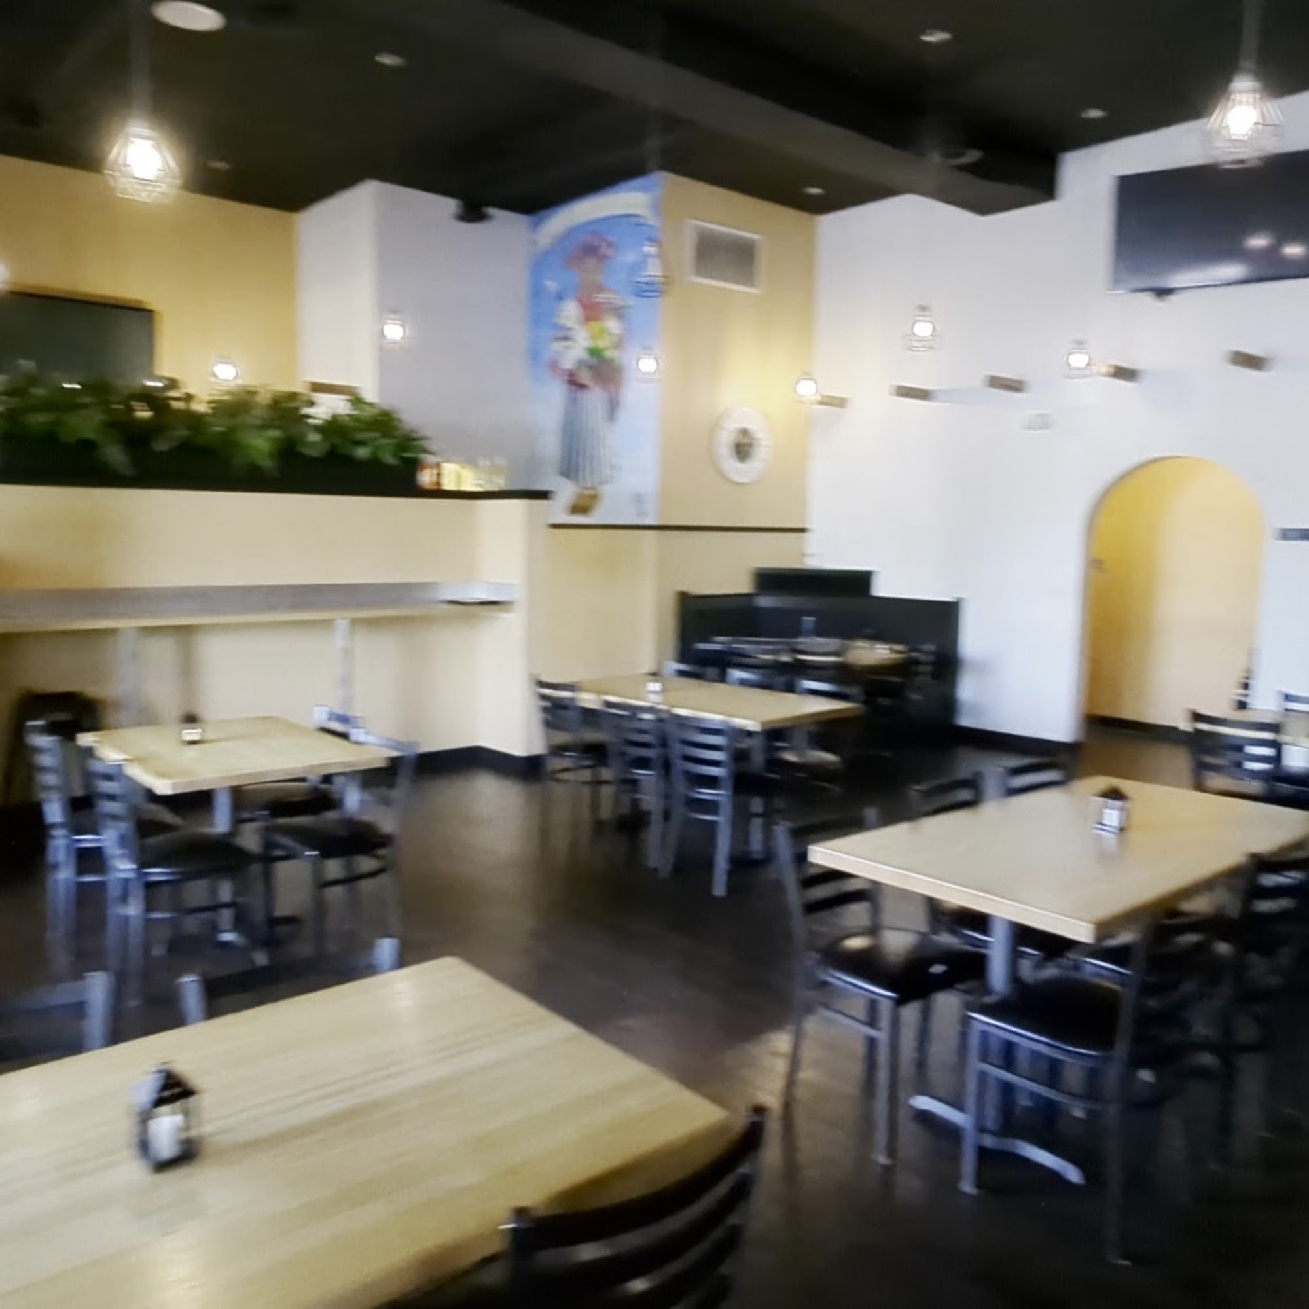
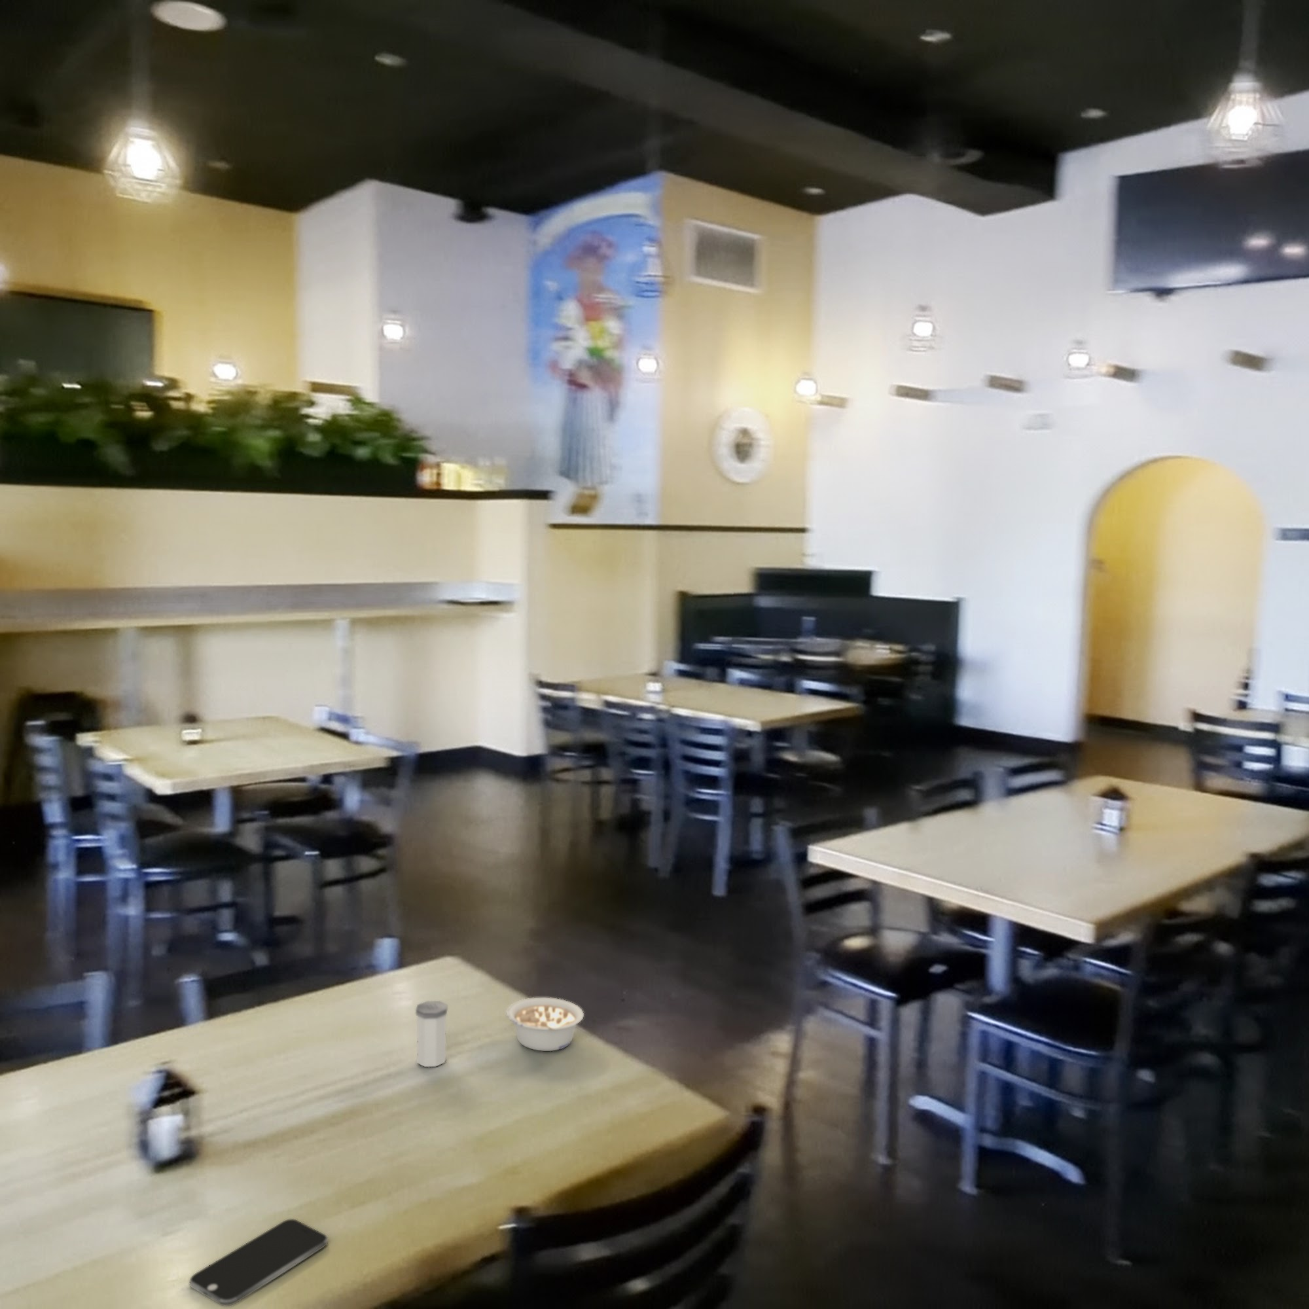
+ smartphone (260, 1260)
+ legume (547, 1024)
+ salt shaker (432, 1033)
